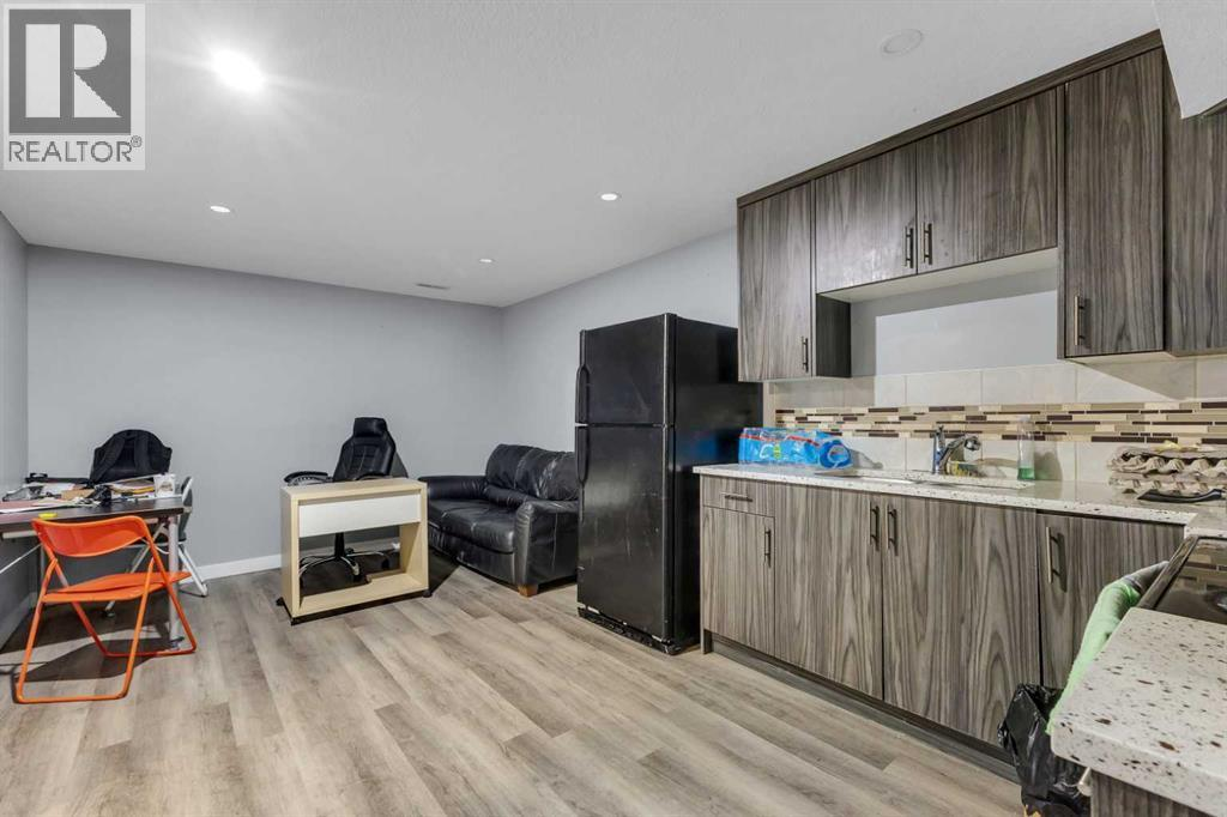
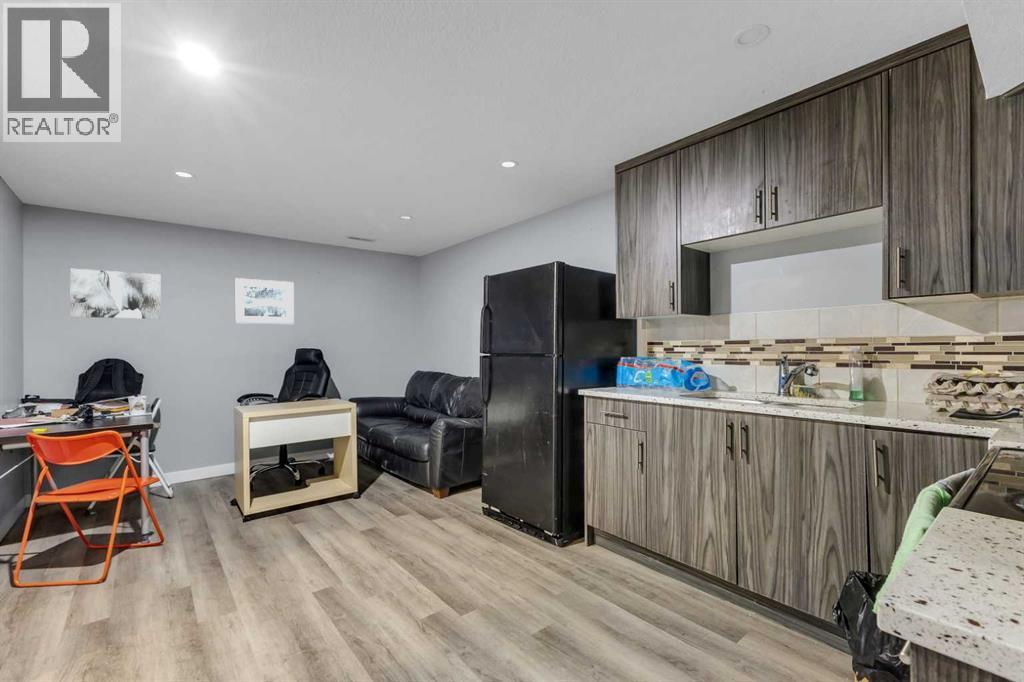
+ wall art (117, 294)
+ wall art (265, 302)
